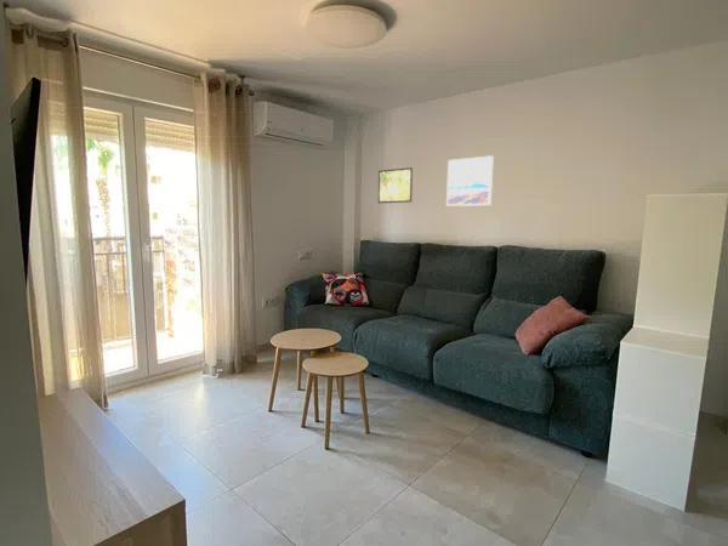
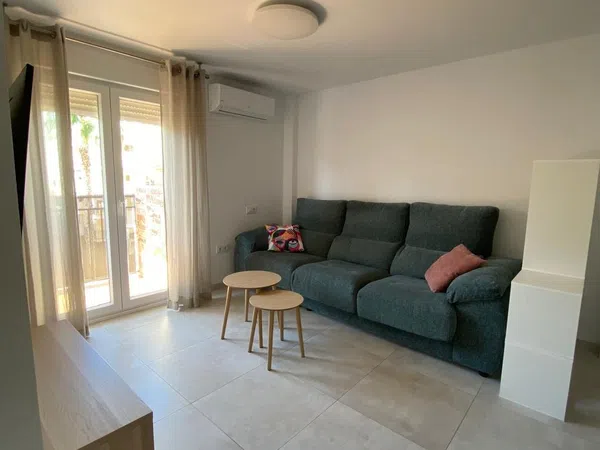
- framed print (468, 182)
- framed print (394, 186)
